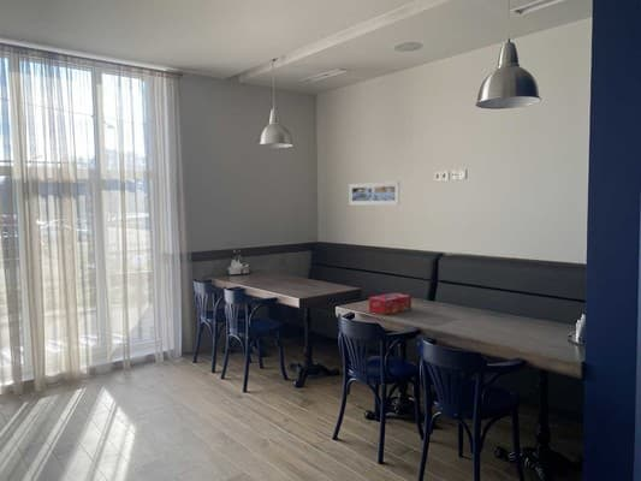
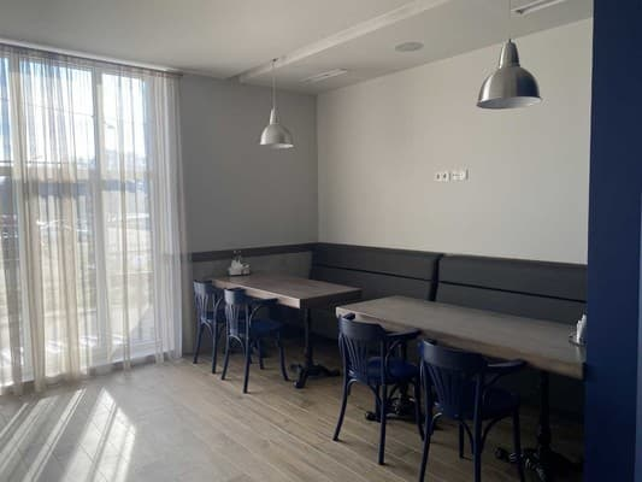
- tissue box (390, 303)
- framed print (373, 194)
